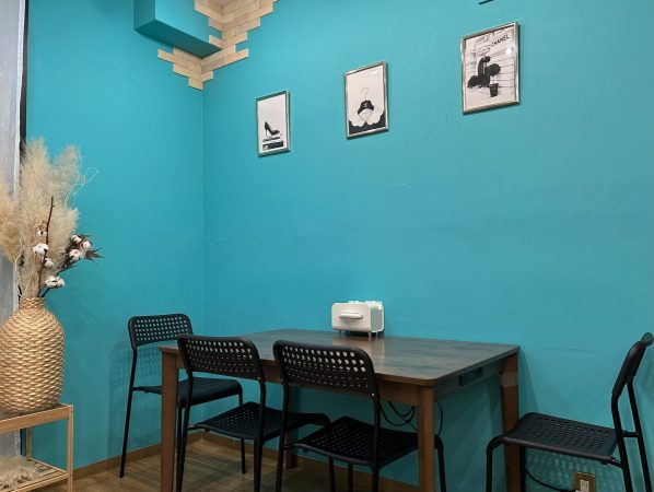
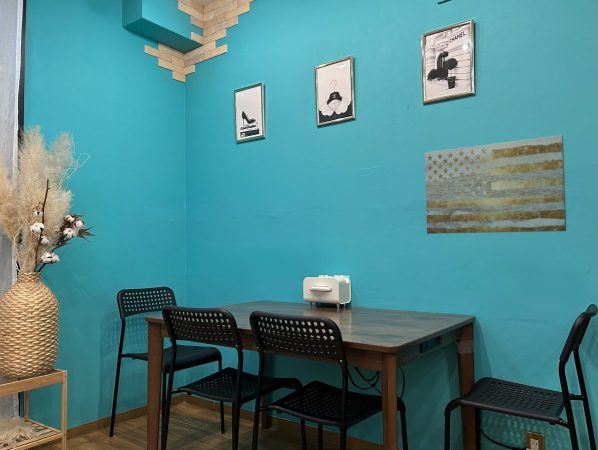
+ wall art (490, 188)
